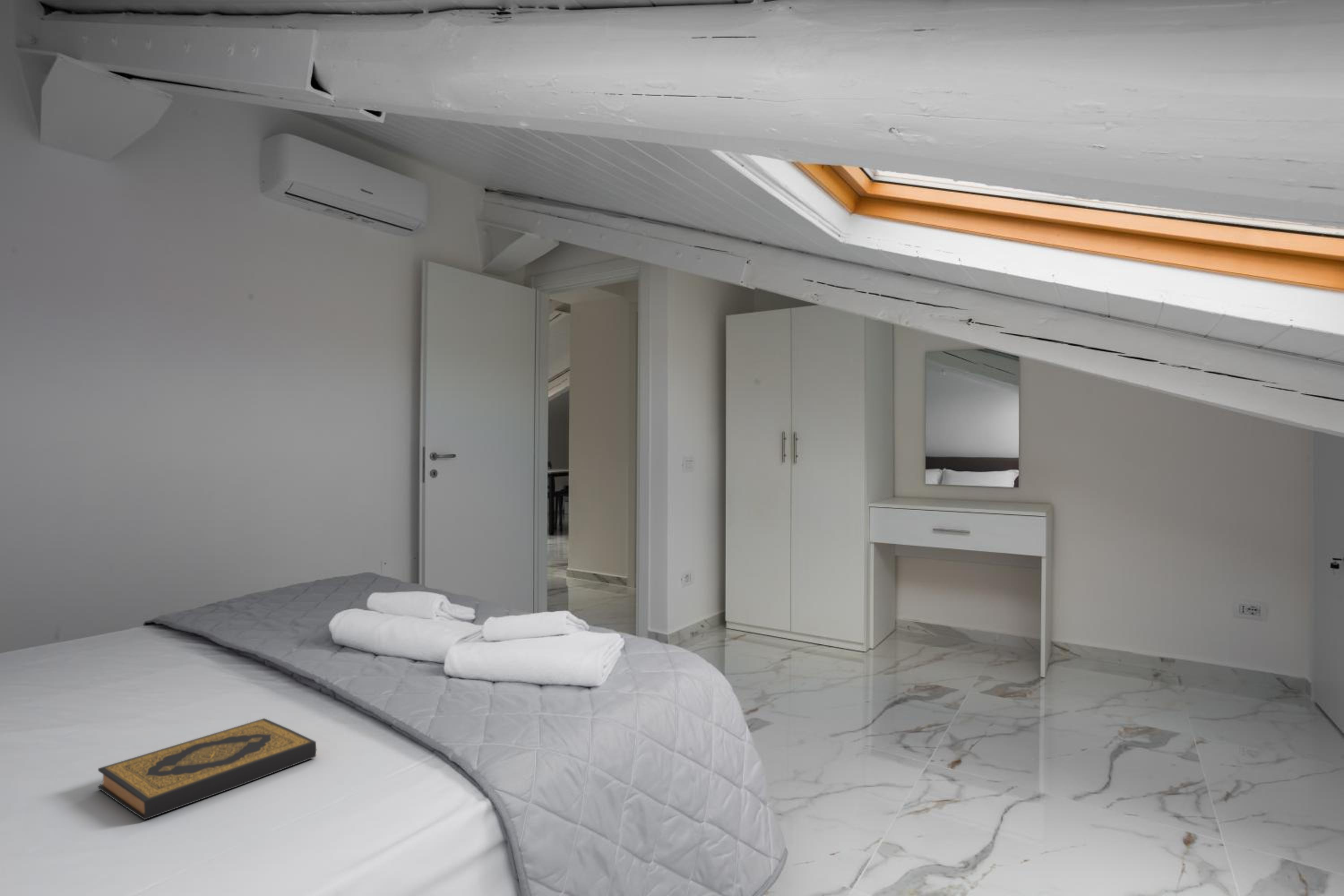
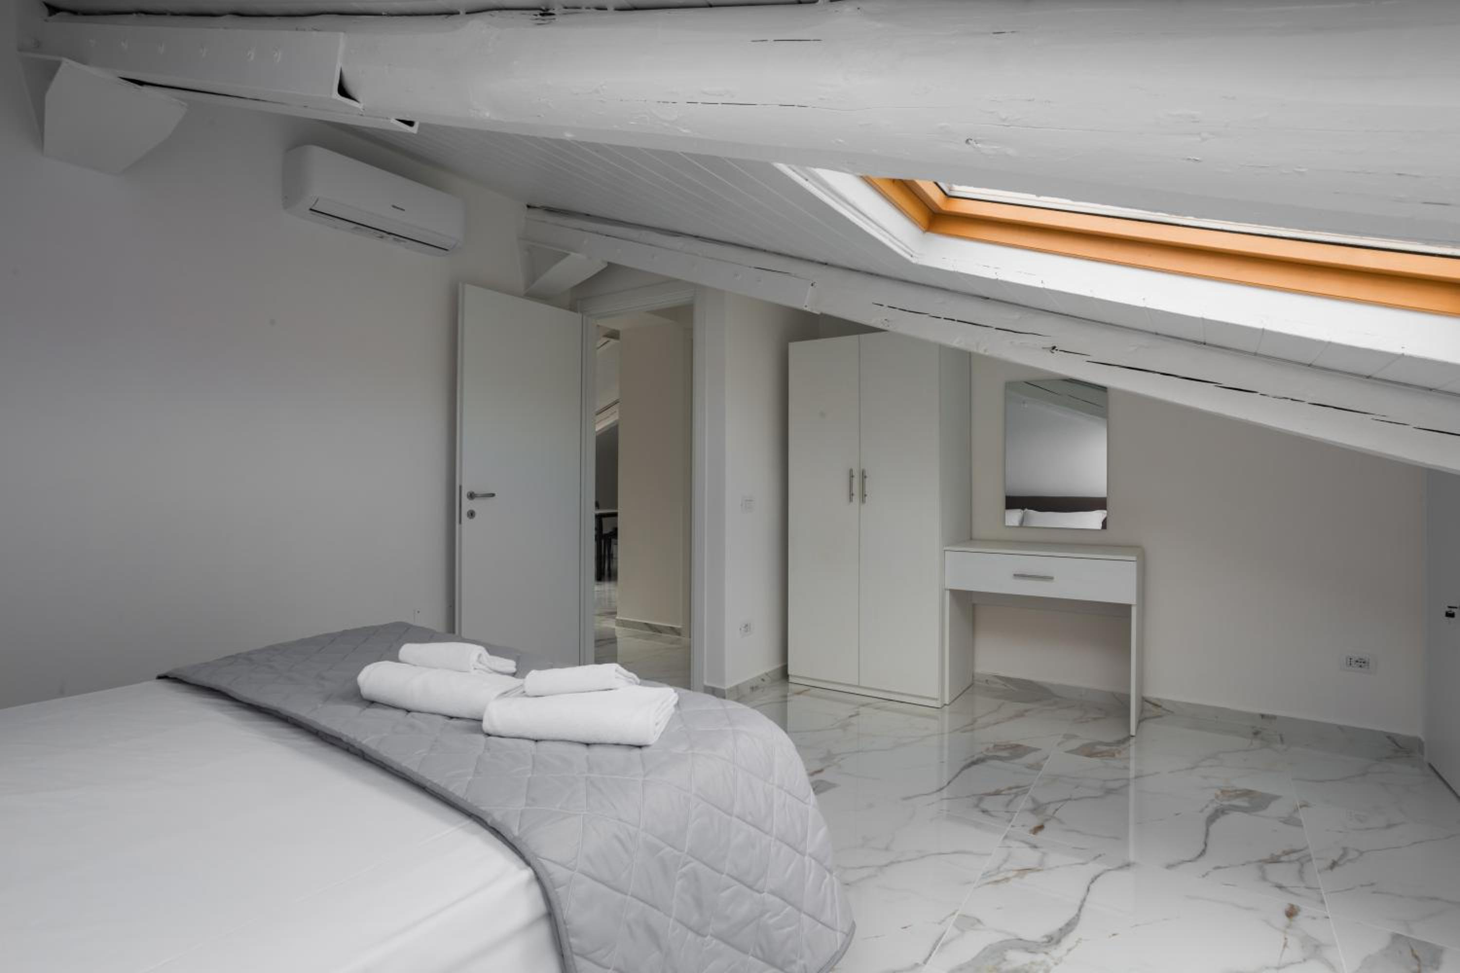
- hardback book (212, 762)
